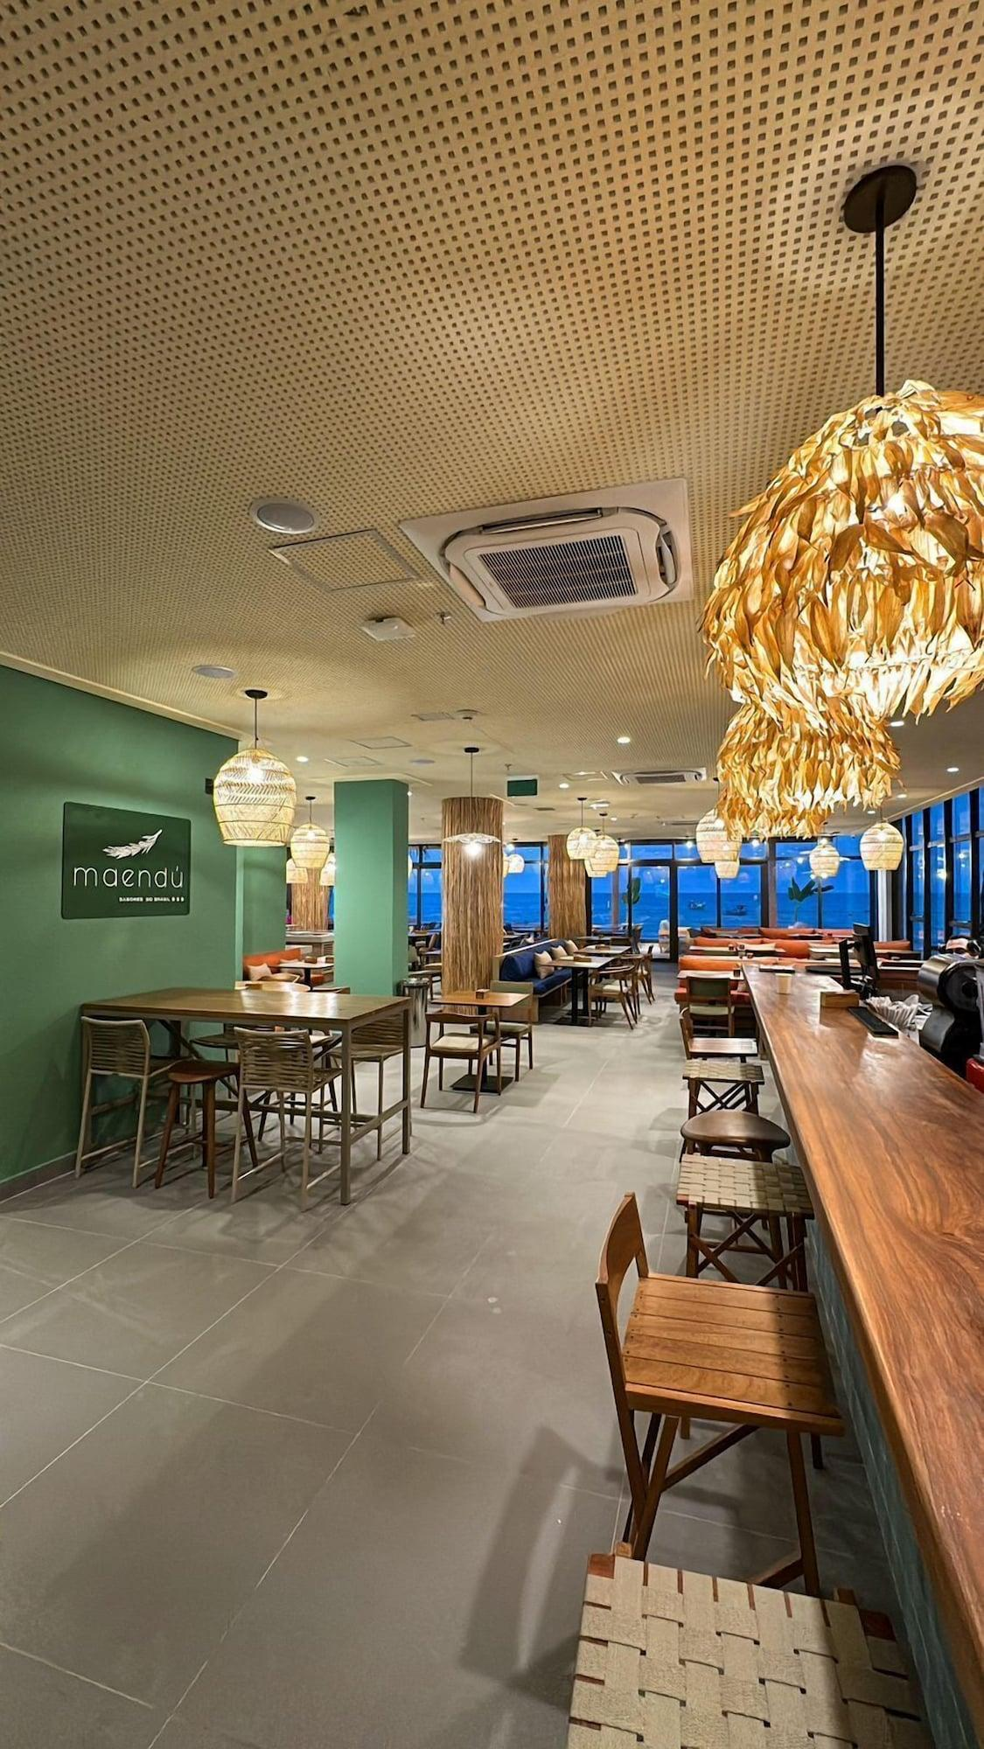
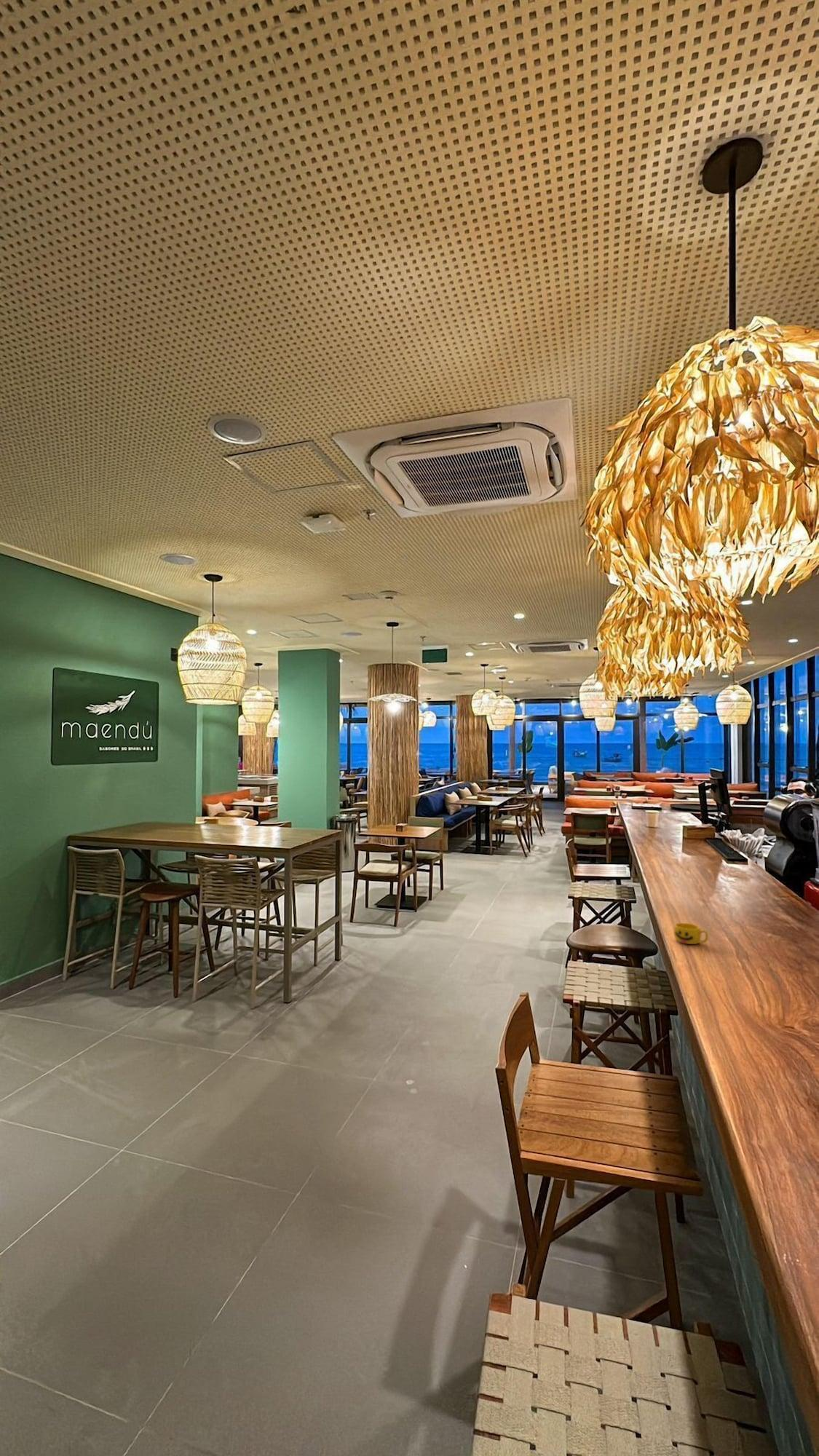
+ cup (691, 934)
